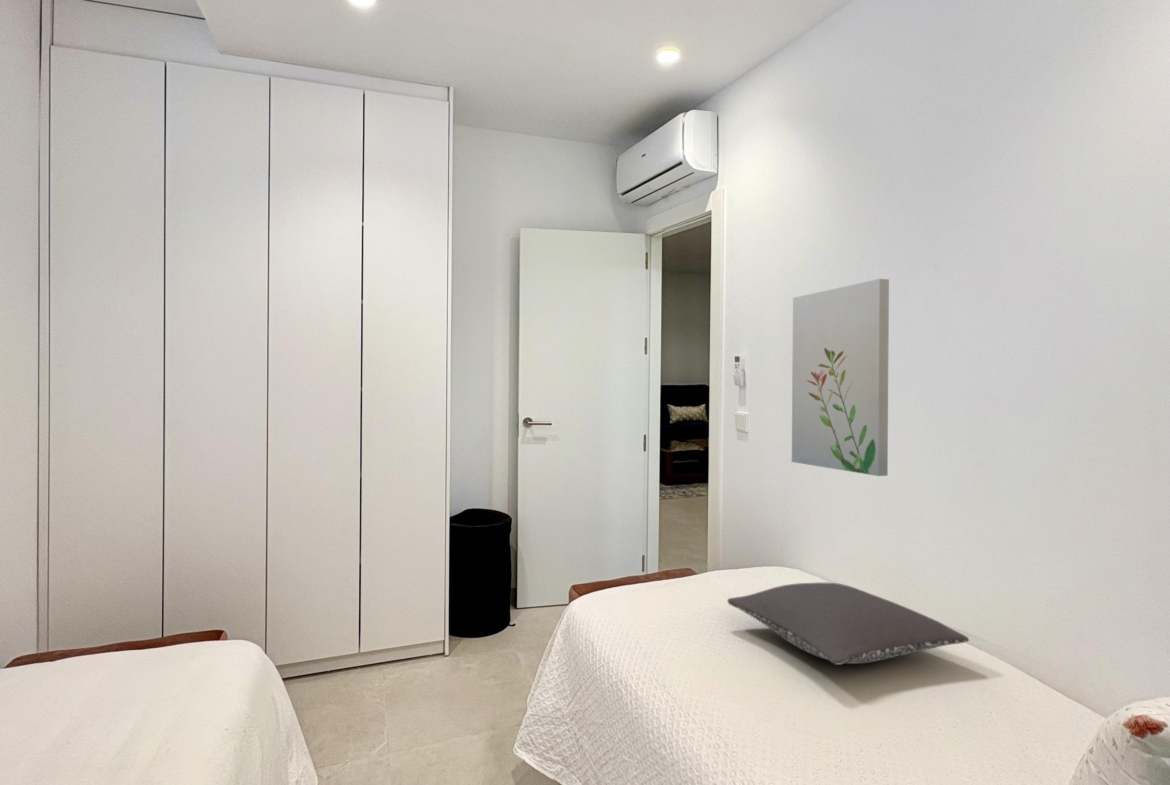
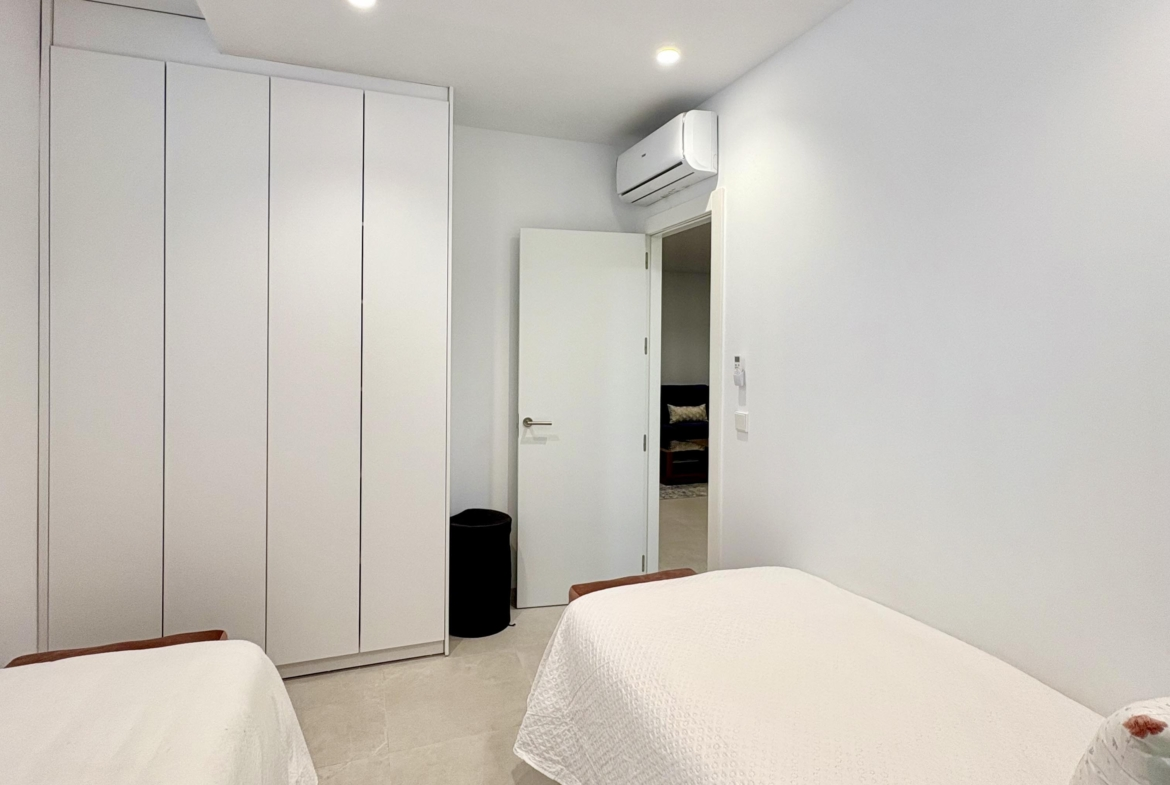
- wall art (836, 378)
- pillow (838, 618)
